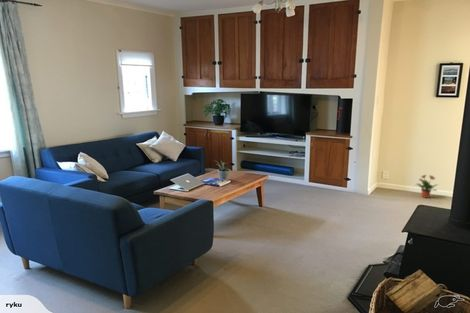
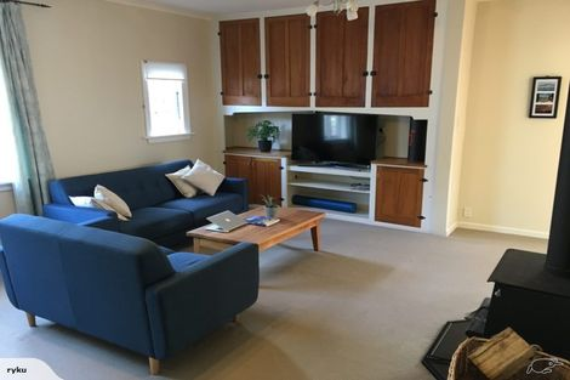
- potted plant (426, 185)
